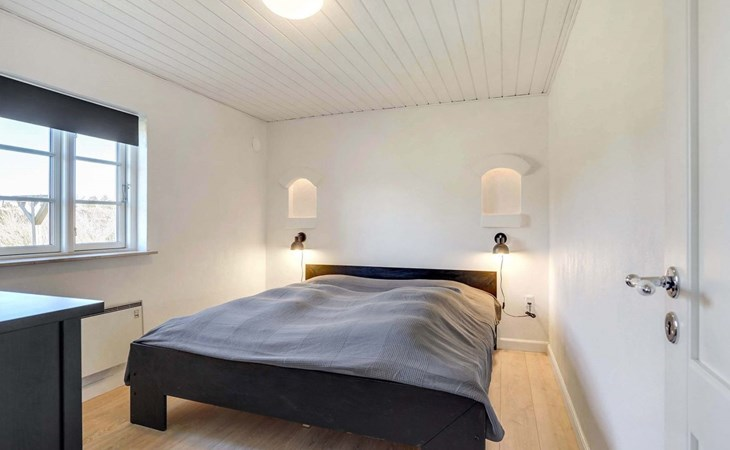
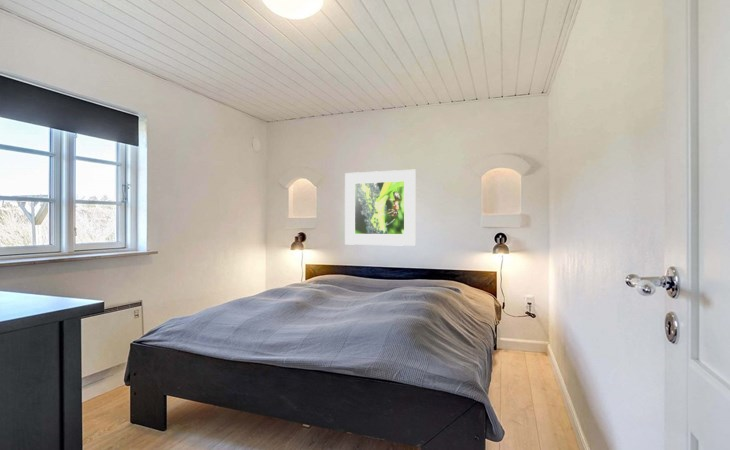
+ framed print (379, 208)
